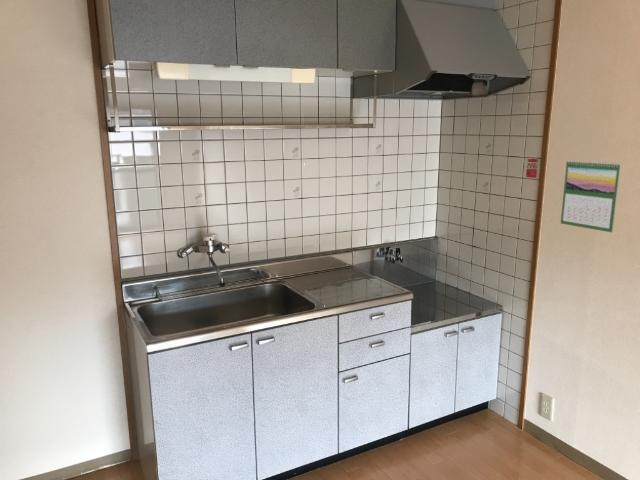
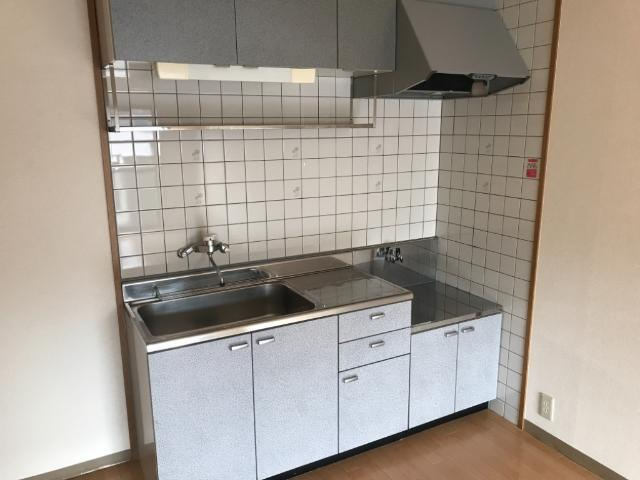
- calendar (589, 194)
